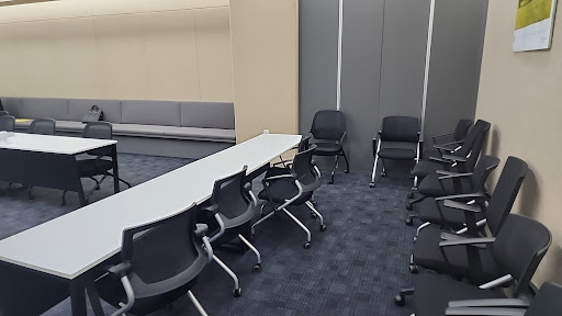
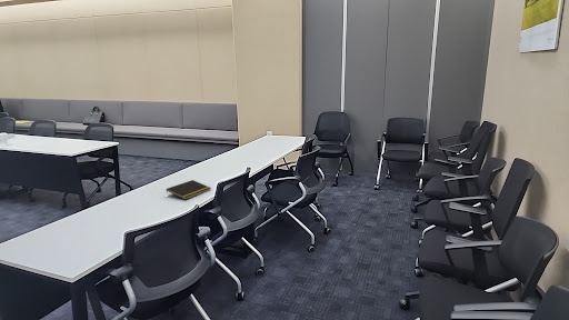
+ notepad (189, 189)
